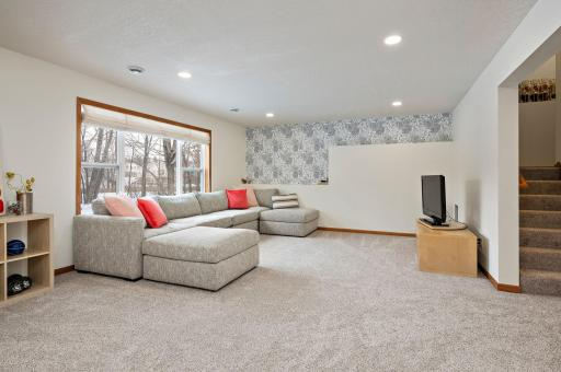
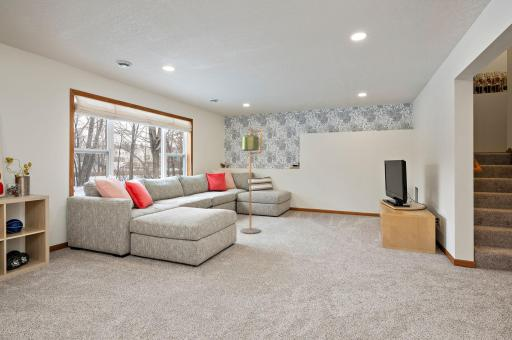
+ floor lamp (250, 180)
